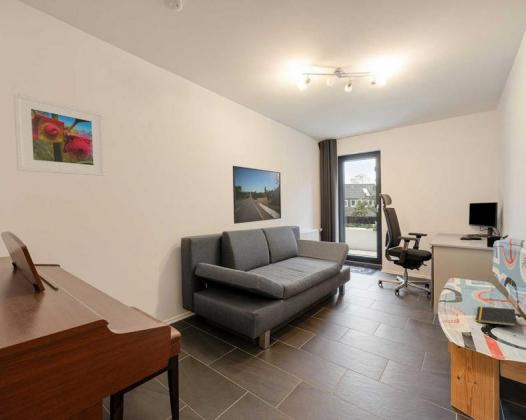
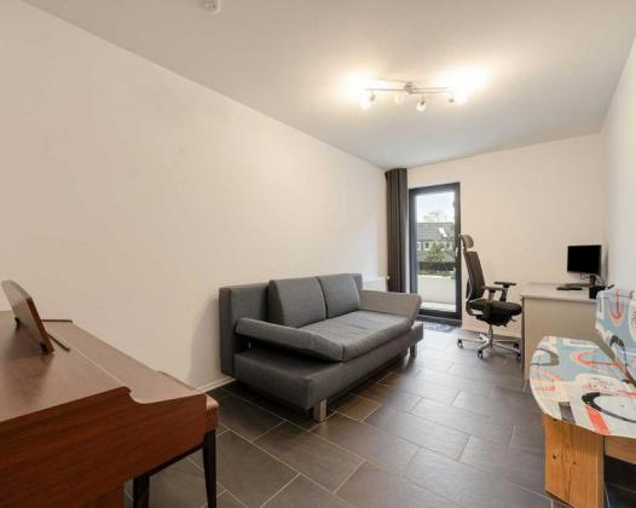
- notepad (495, 315)
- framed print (259, 195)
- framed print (64, 139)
